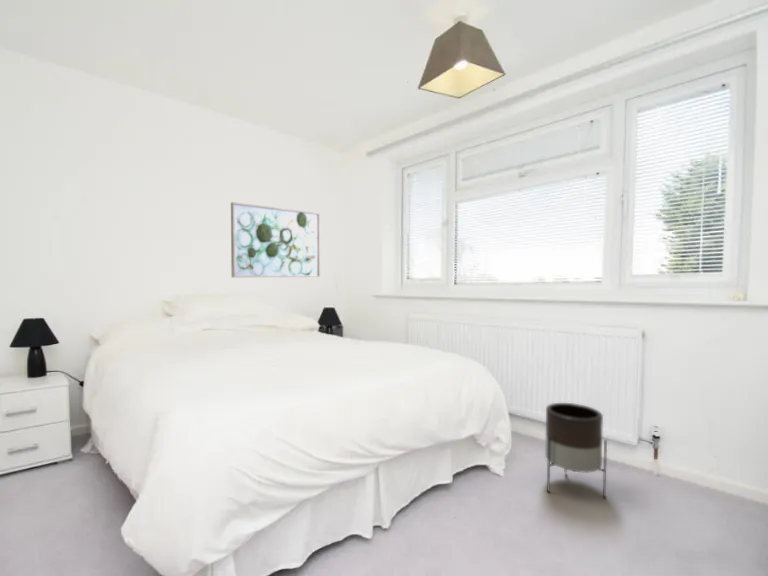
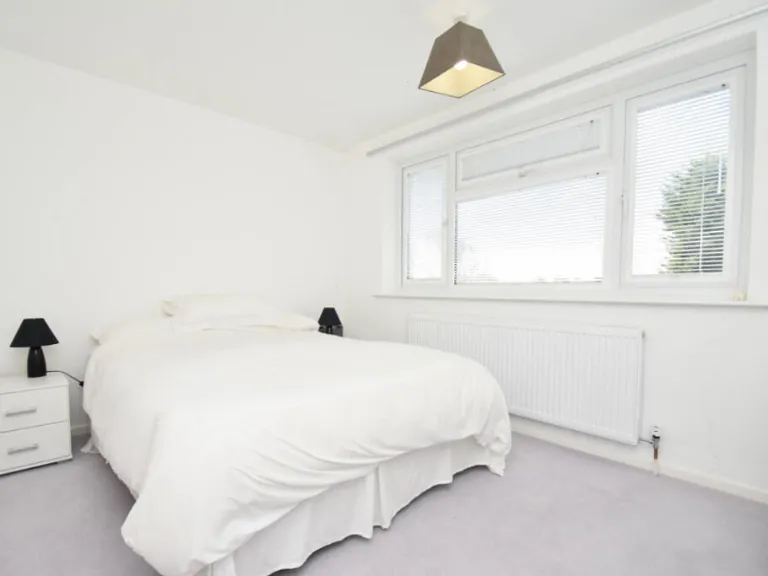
- planter (575, 449)
- wall art (279, 242)
